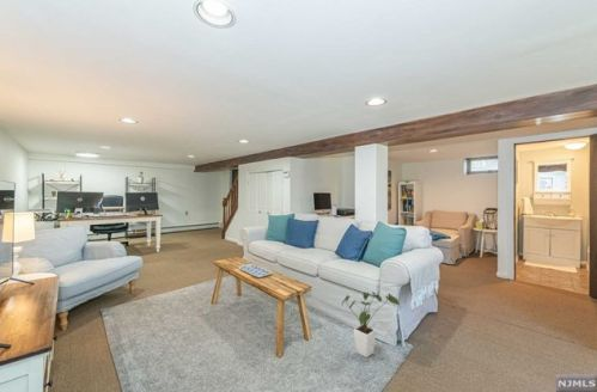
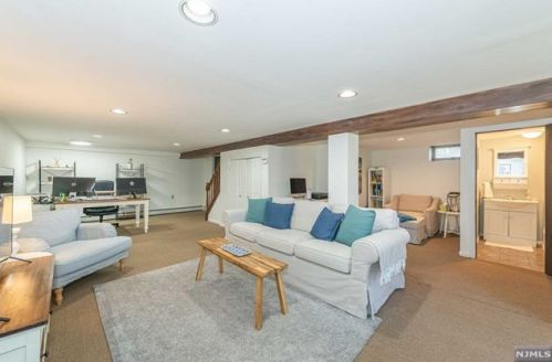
- house plant (367, 323)
